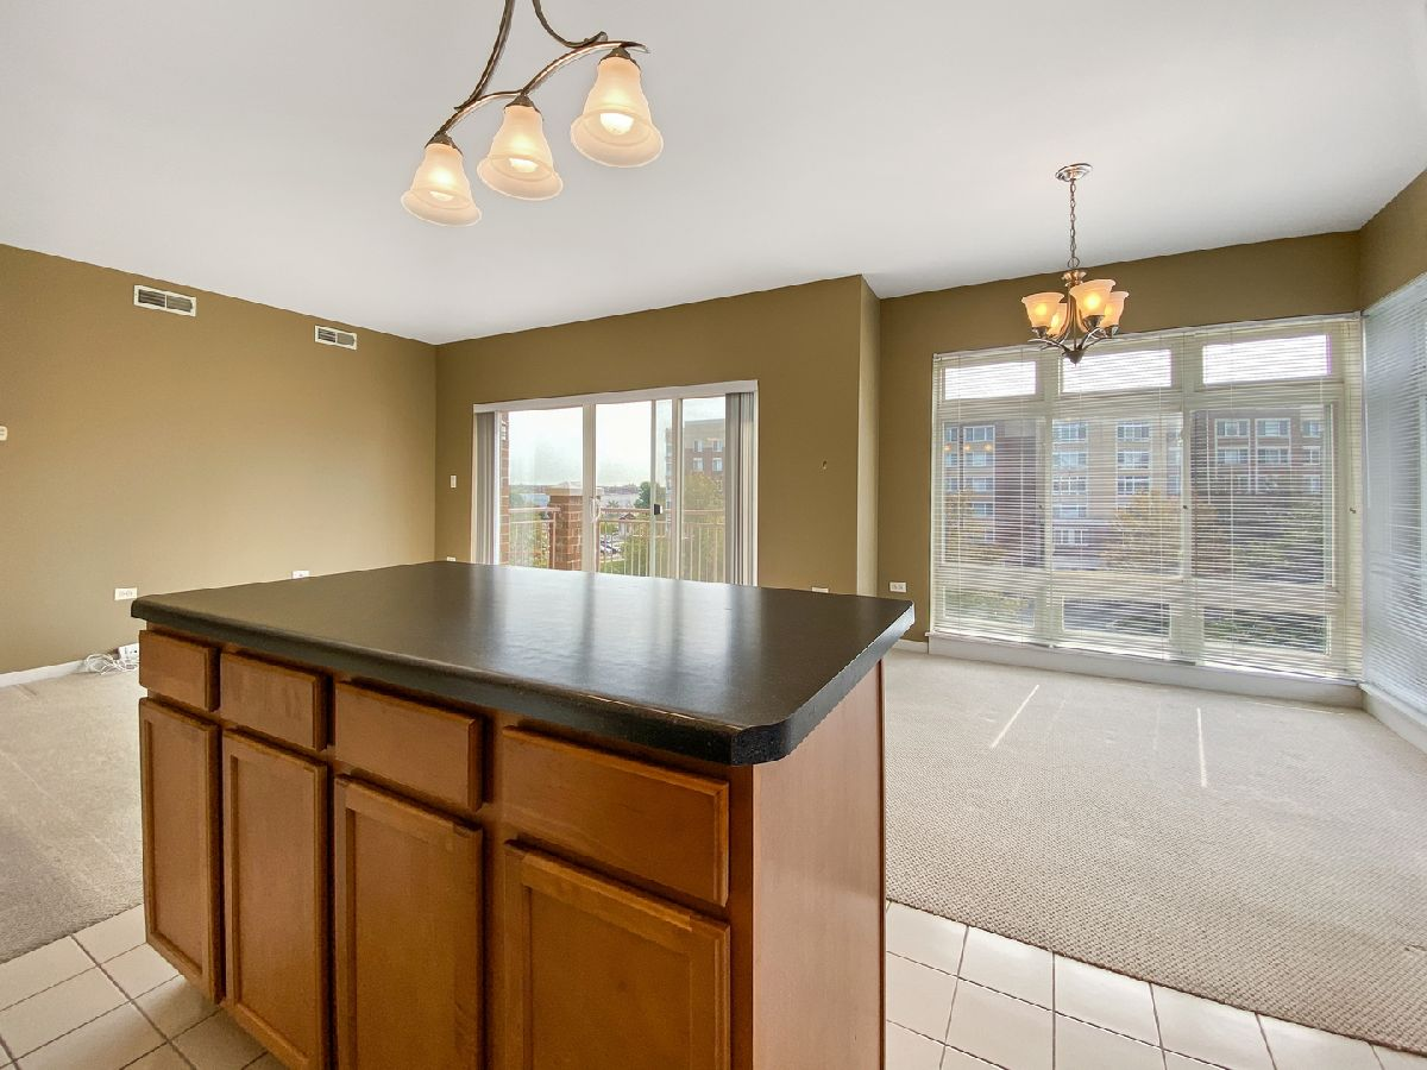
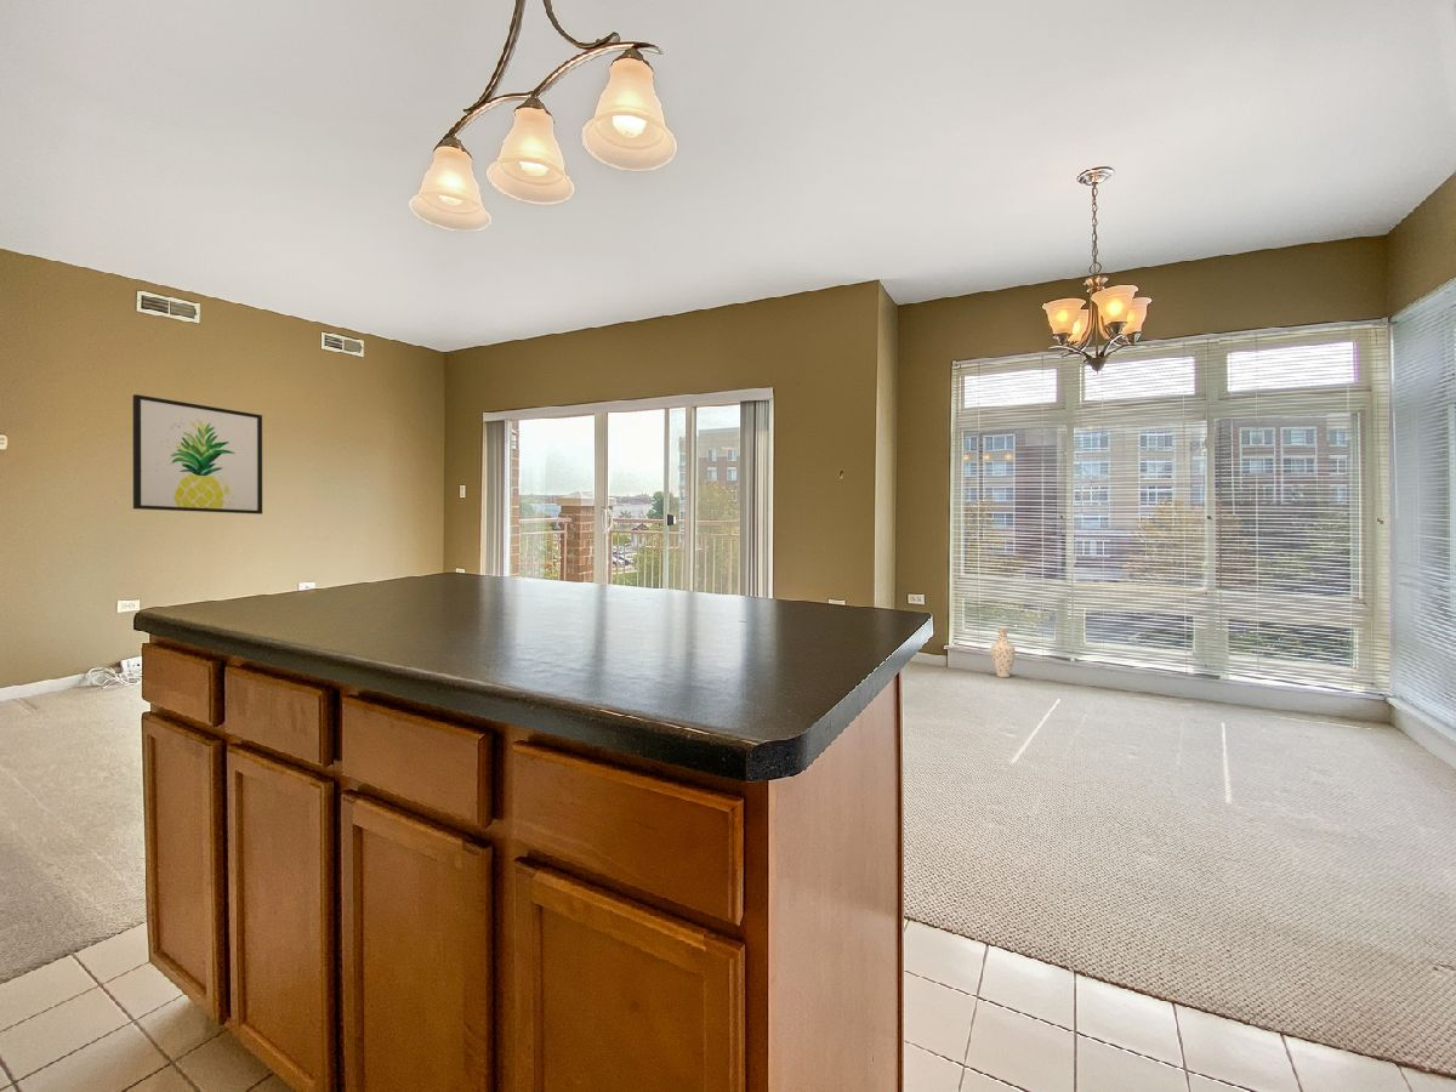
+ vase (1002, 652)
+ wall art (201, 459)
